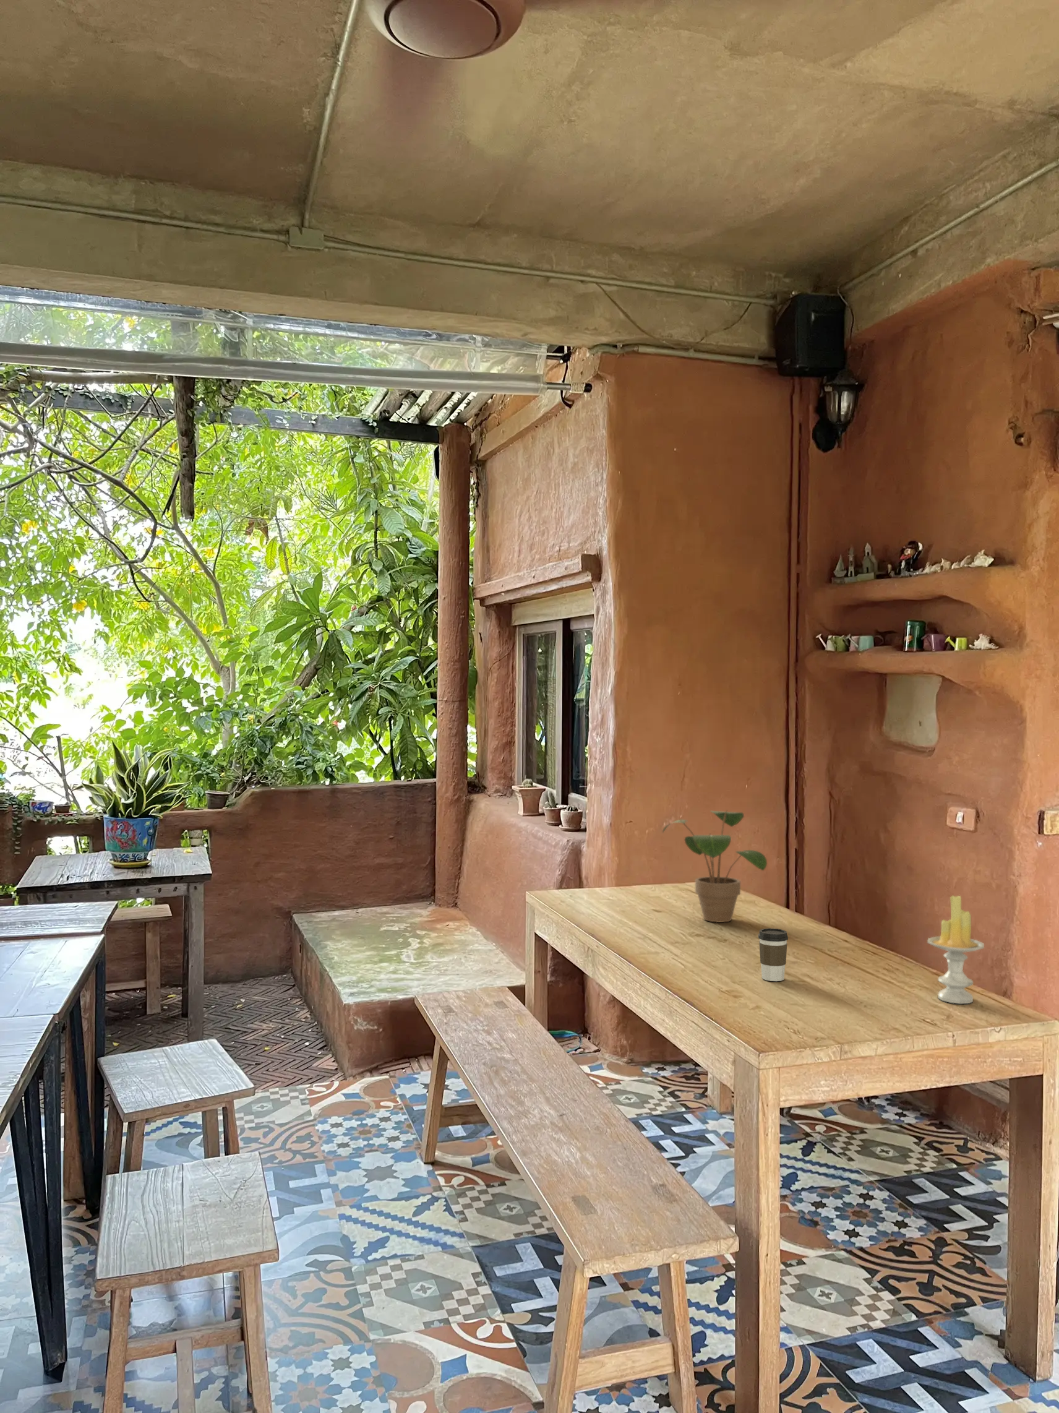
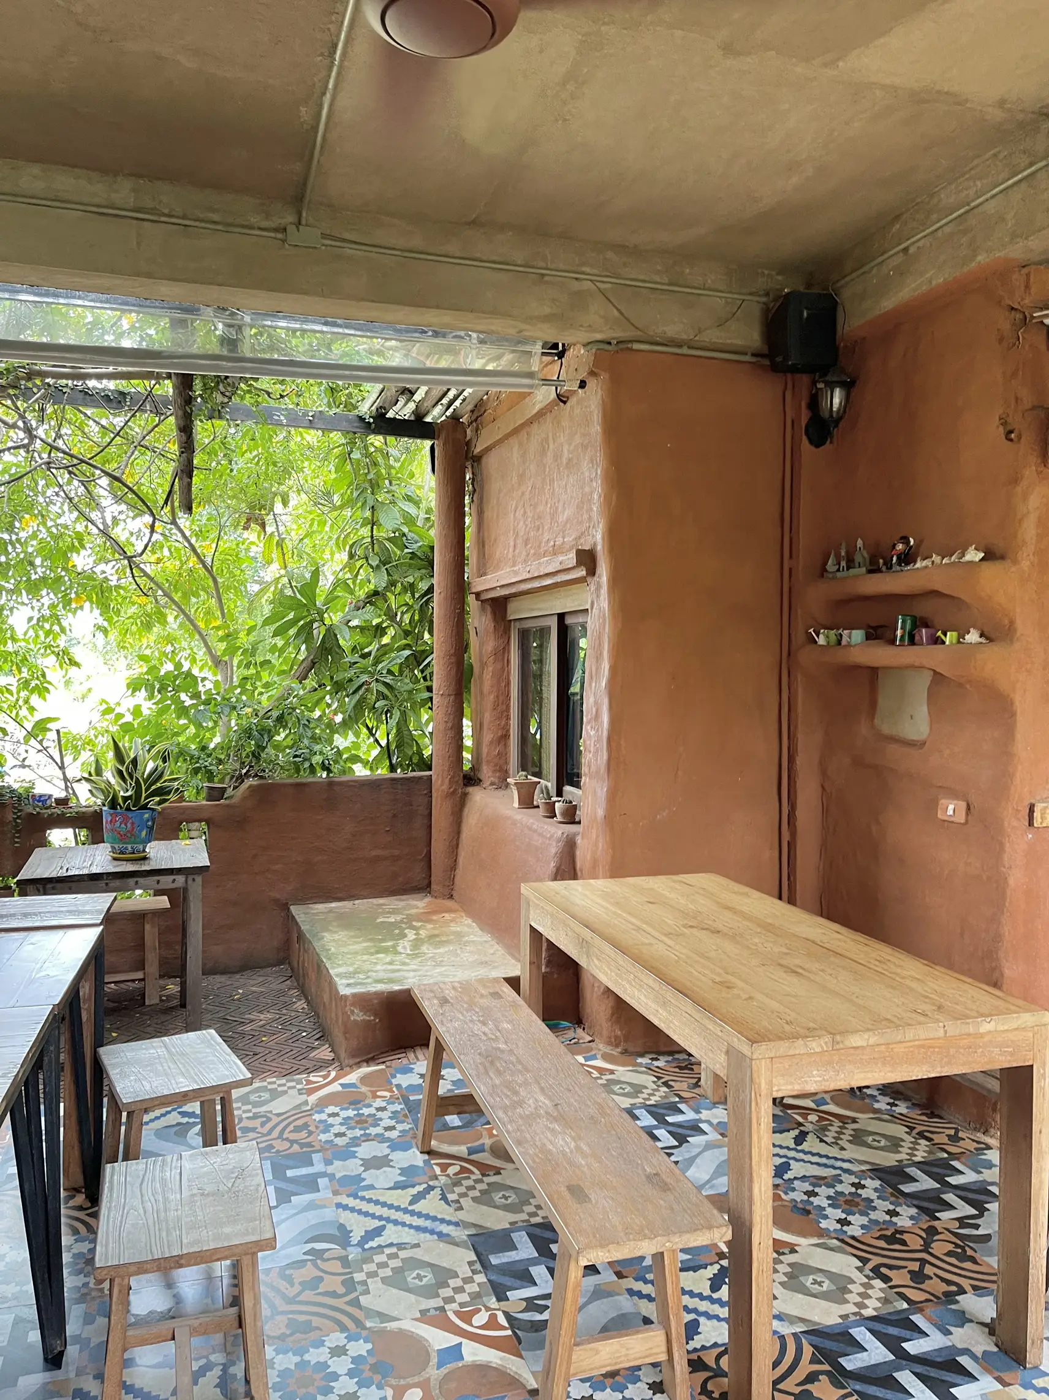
- potted plant (717, 866)
- coffee cup (773, 955)
- candle (956, 946)
